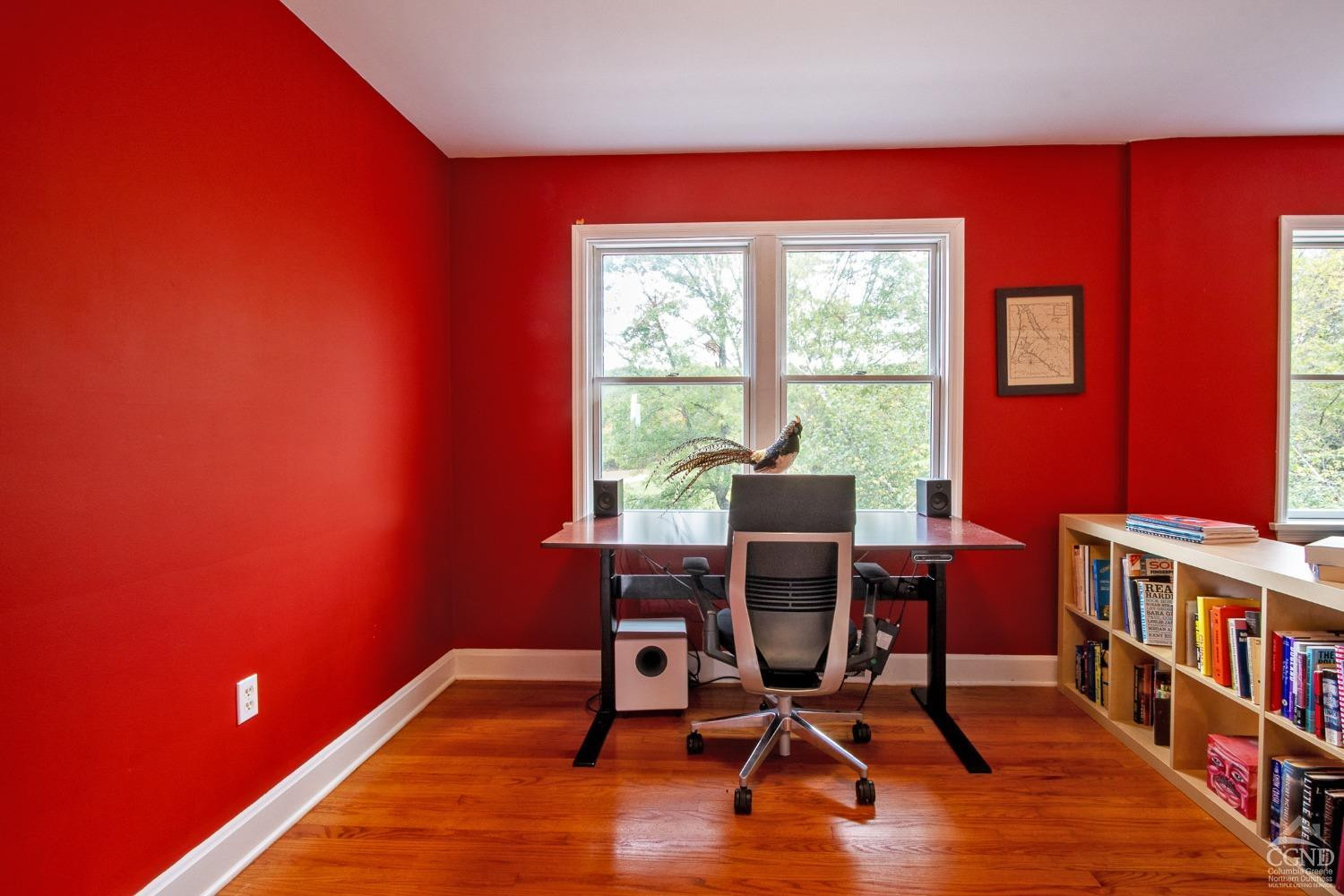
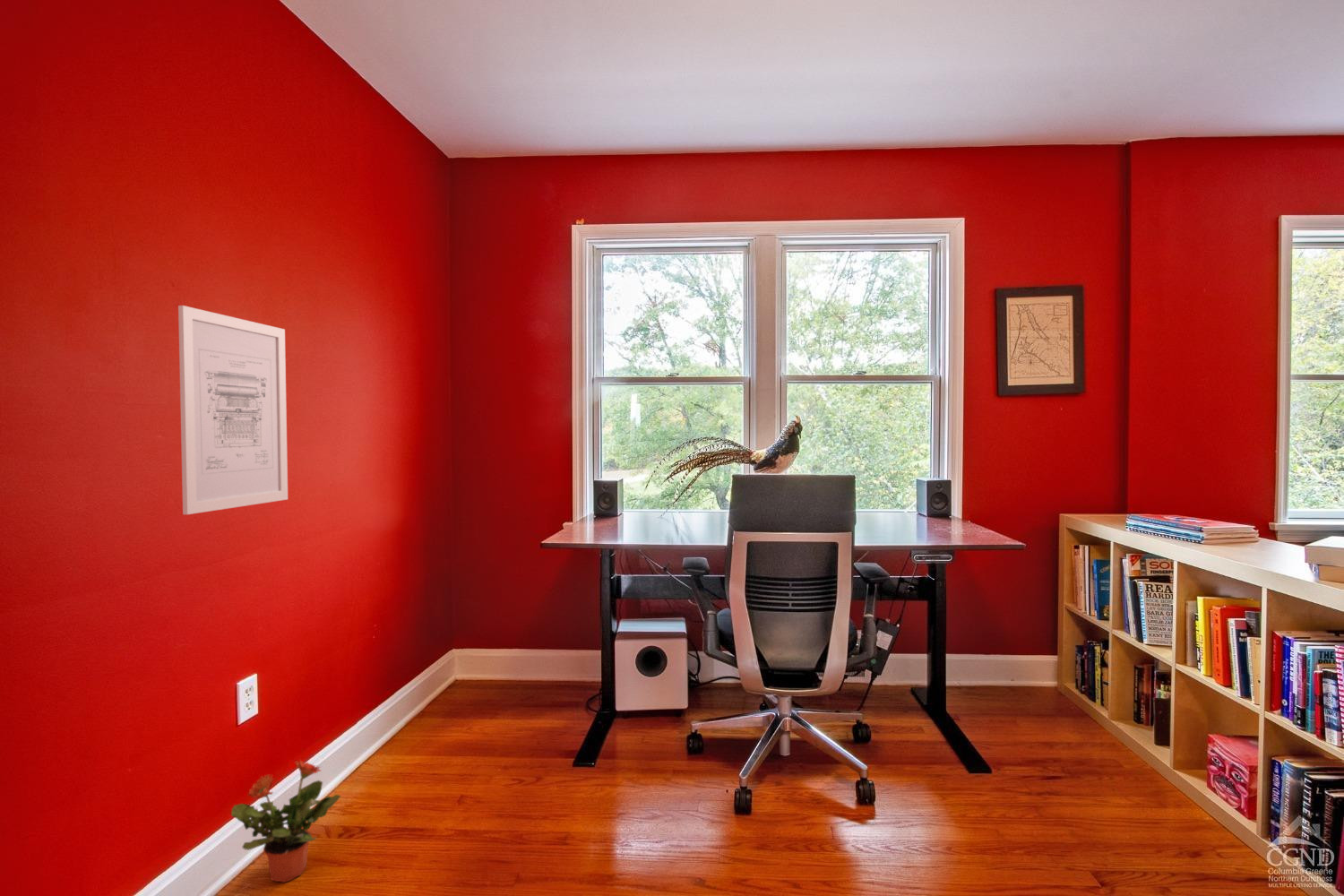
+ wall art (238, 412)
+ potted plant (285, 820)
